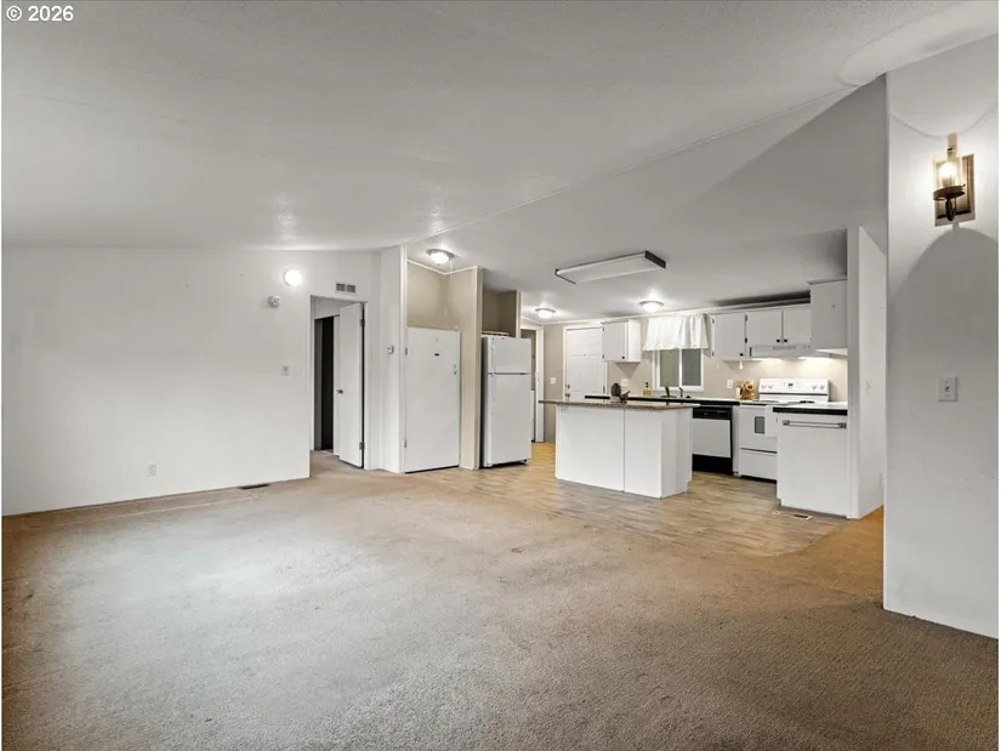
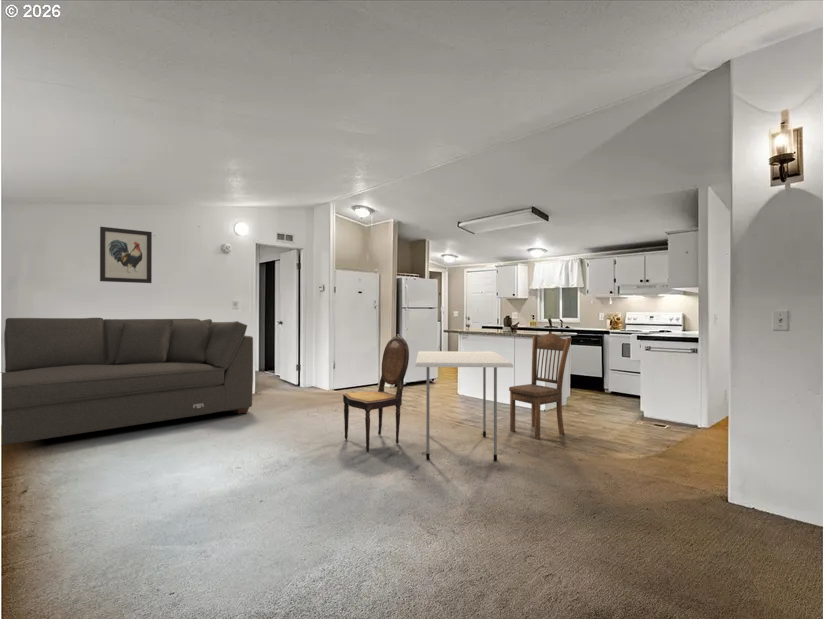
+ wall art (126, 255)
+ sofa (122, 369)
+ dining chair (536, 381)
+ dining chair (374, 392)
+ dining table (483, 401)
